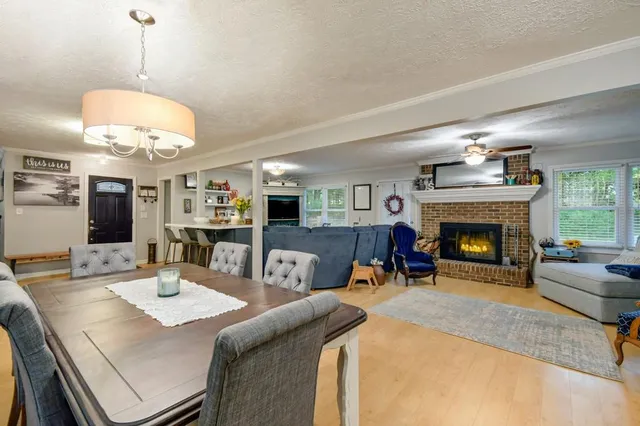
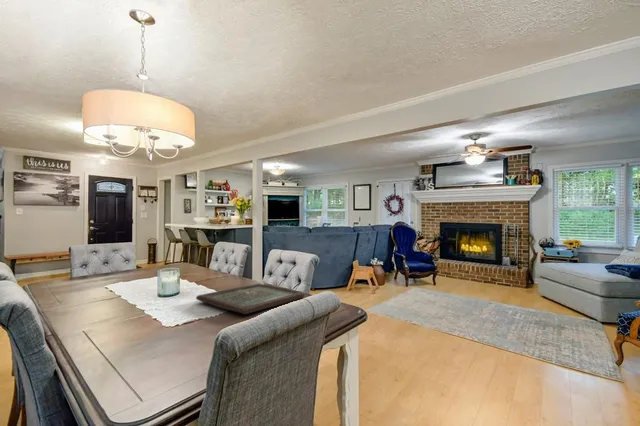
+ board game (252, 296)
